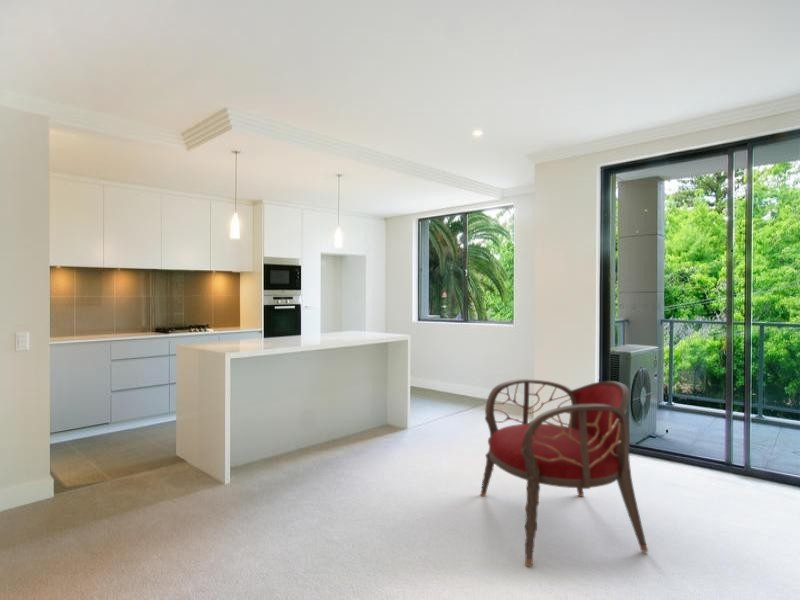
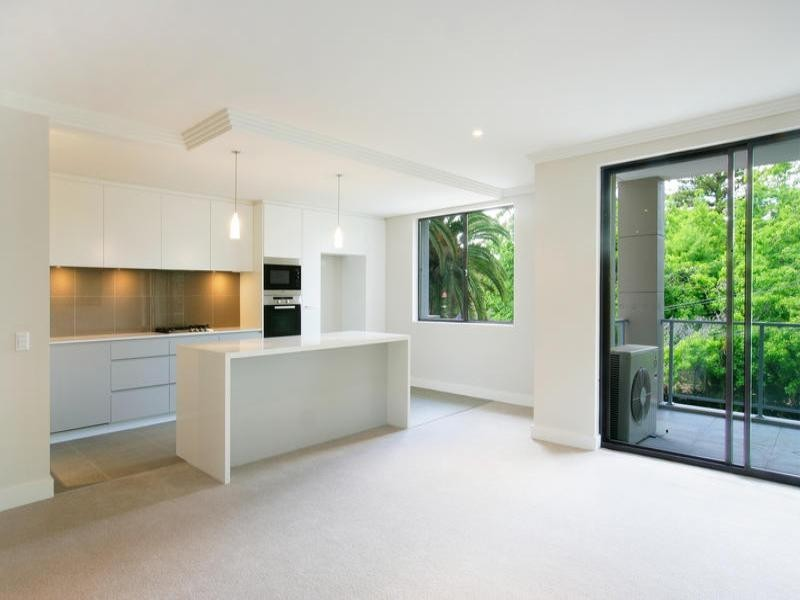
- armchair (557, 453)
